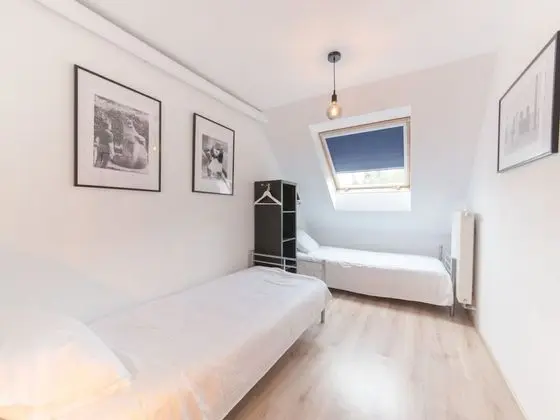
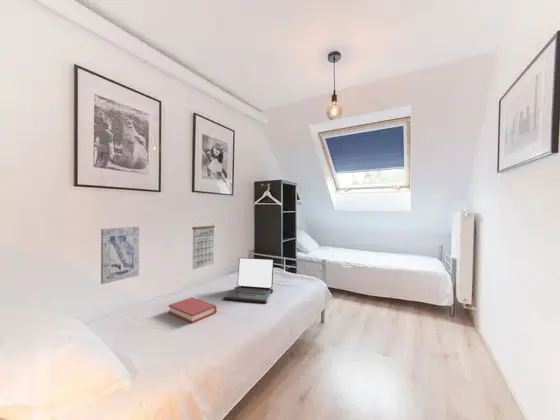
+ laptop (250, 278)
+ hardback book (192, 308)
+ calendar (203, 241)
+ wall art (121, 253)
